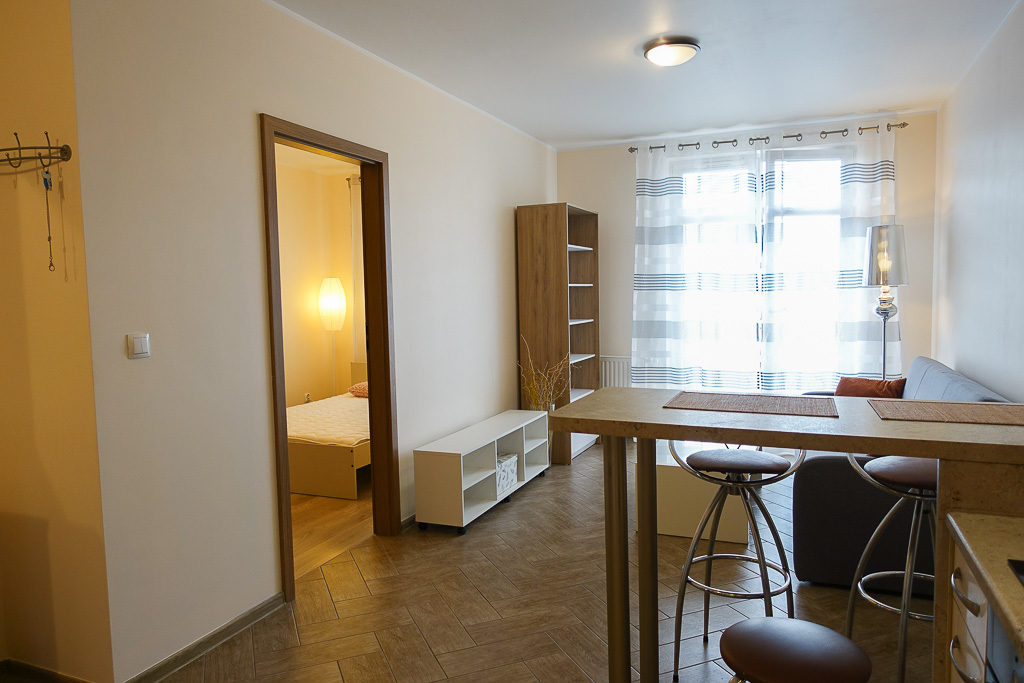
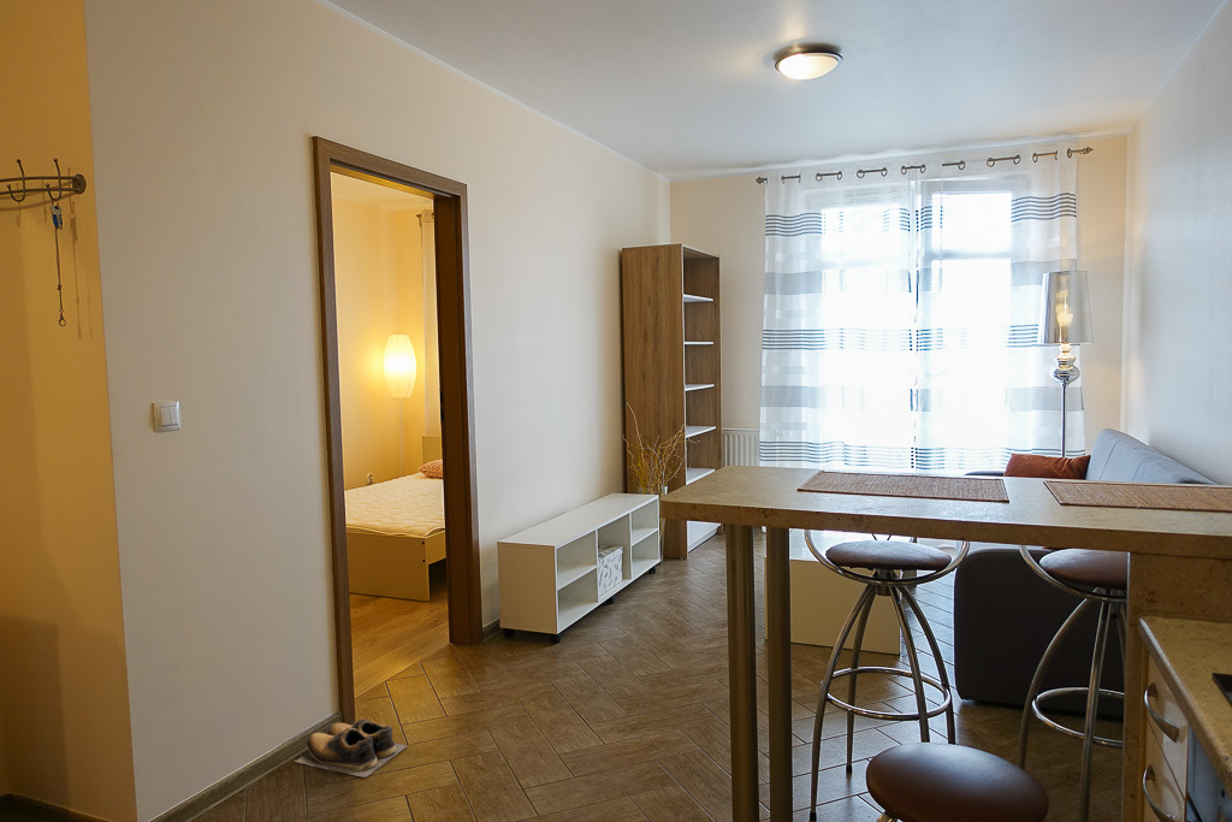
+ shoes (350, 739)
